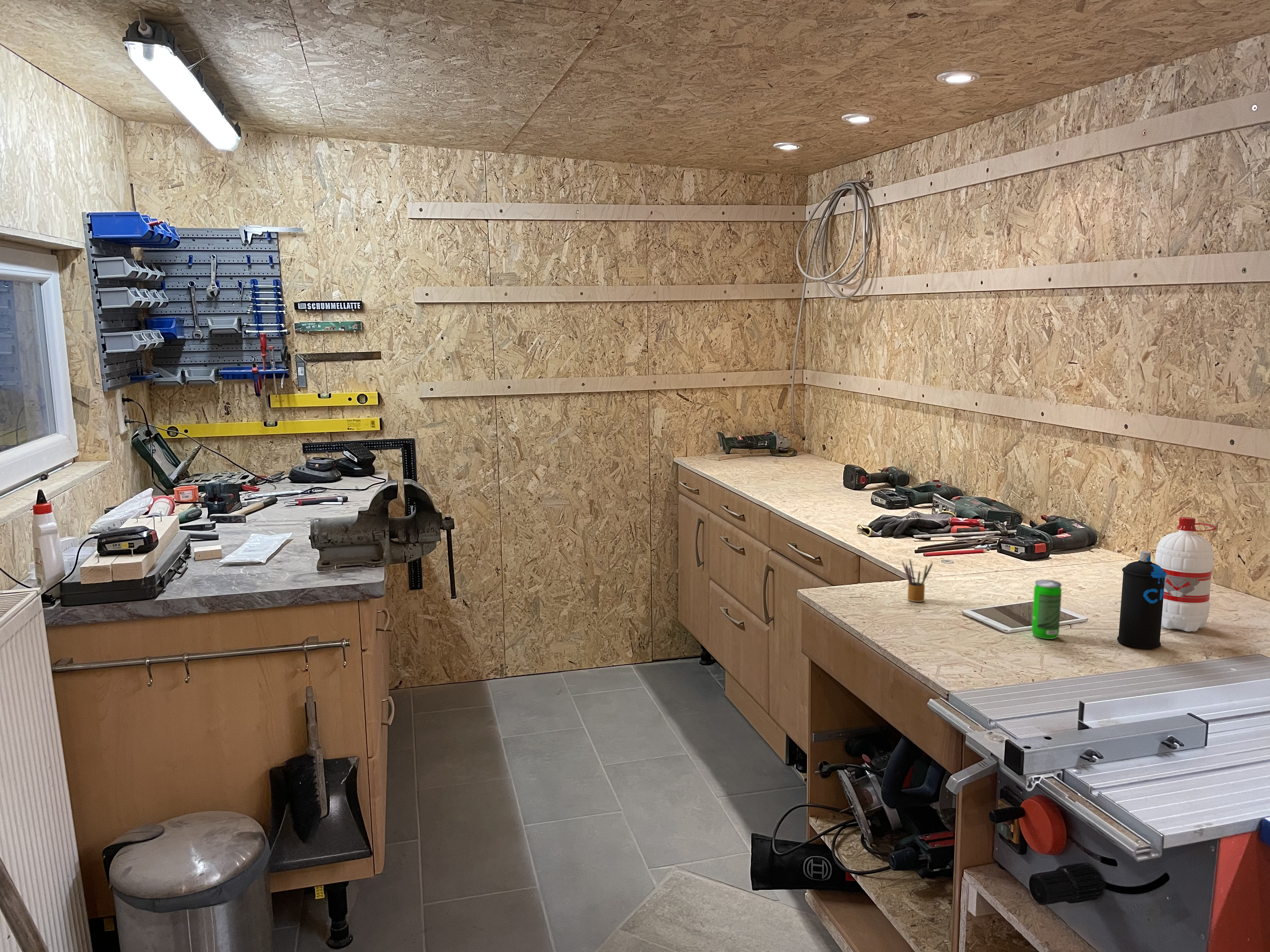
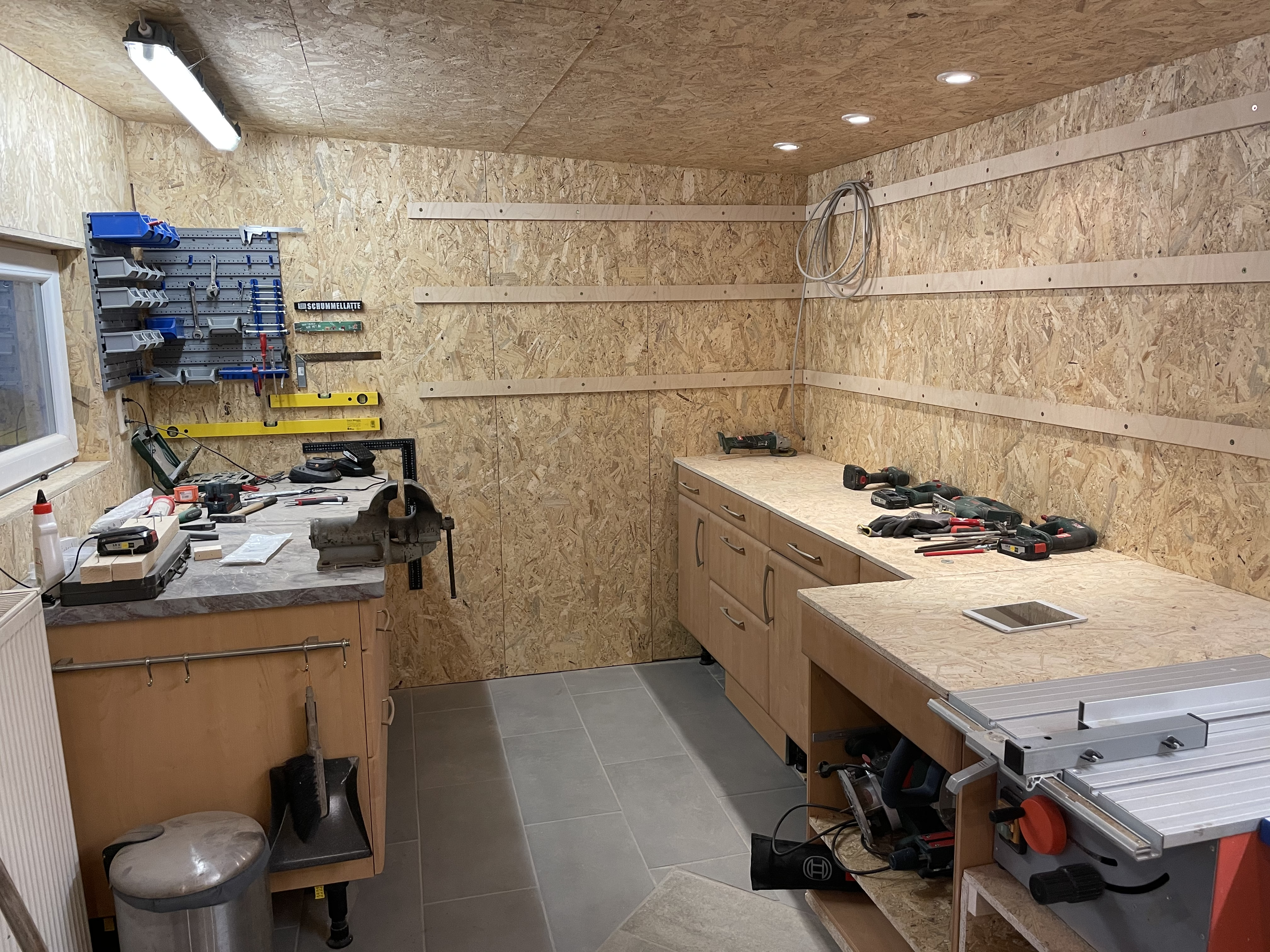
- aerosol can (1142, 598)
- pencil box (918, 580)
- beverage can (1046, 609)
- water bottle (1183, 572)
